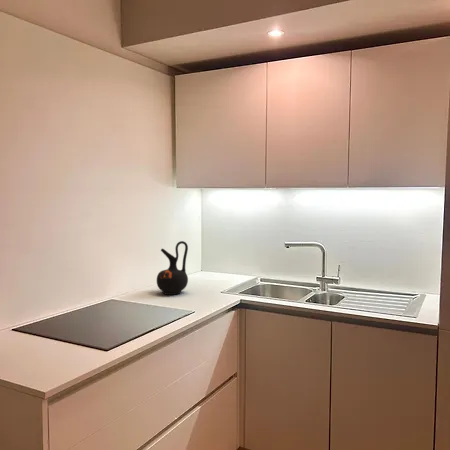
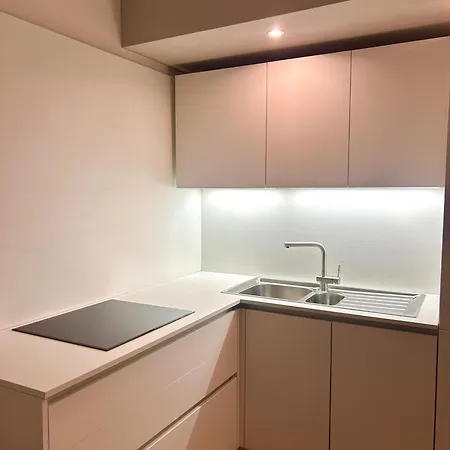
- ceramic jug (172, 267)
